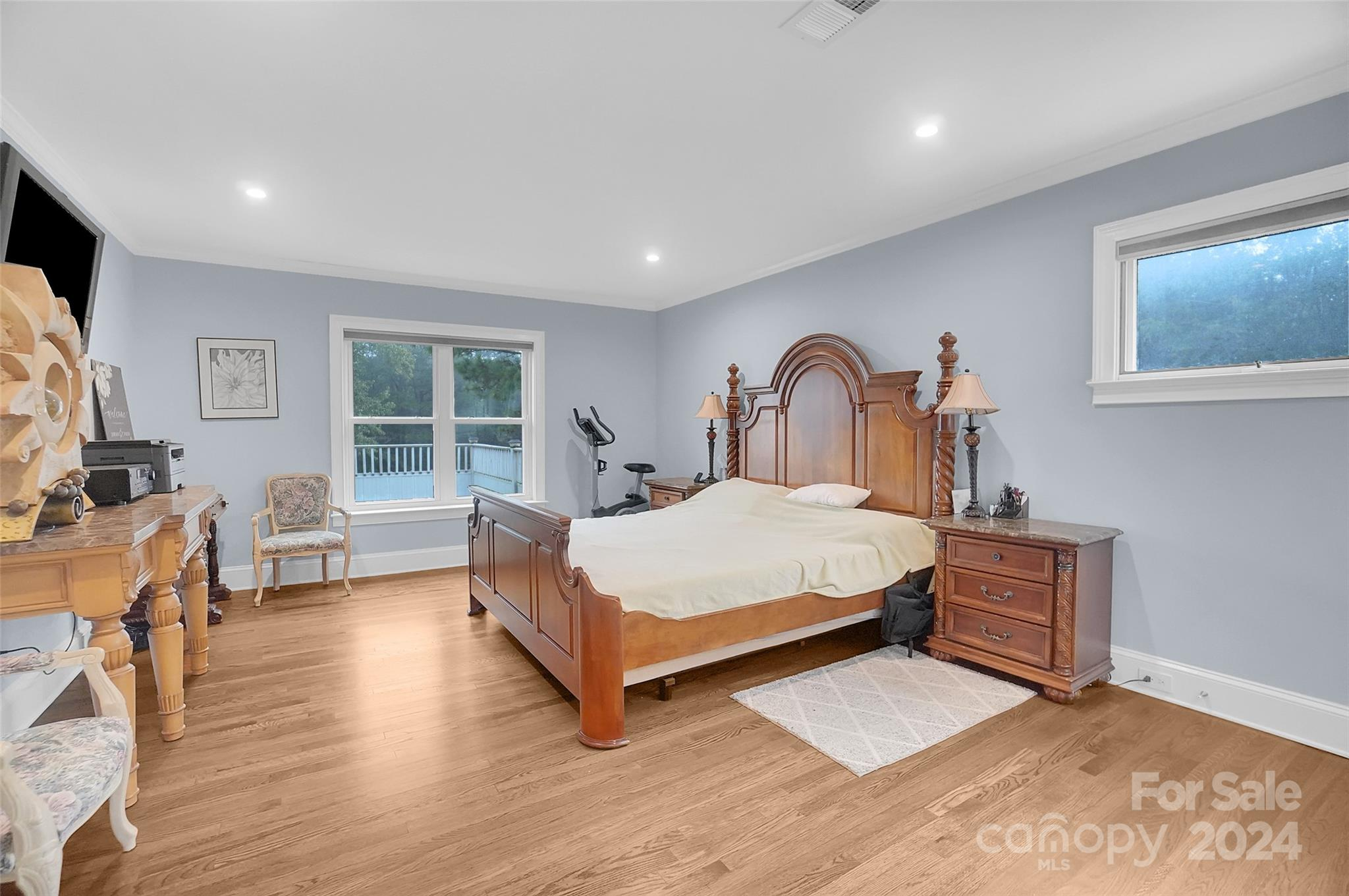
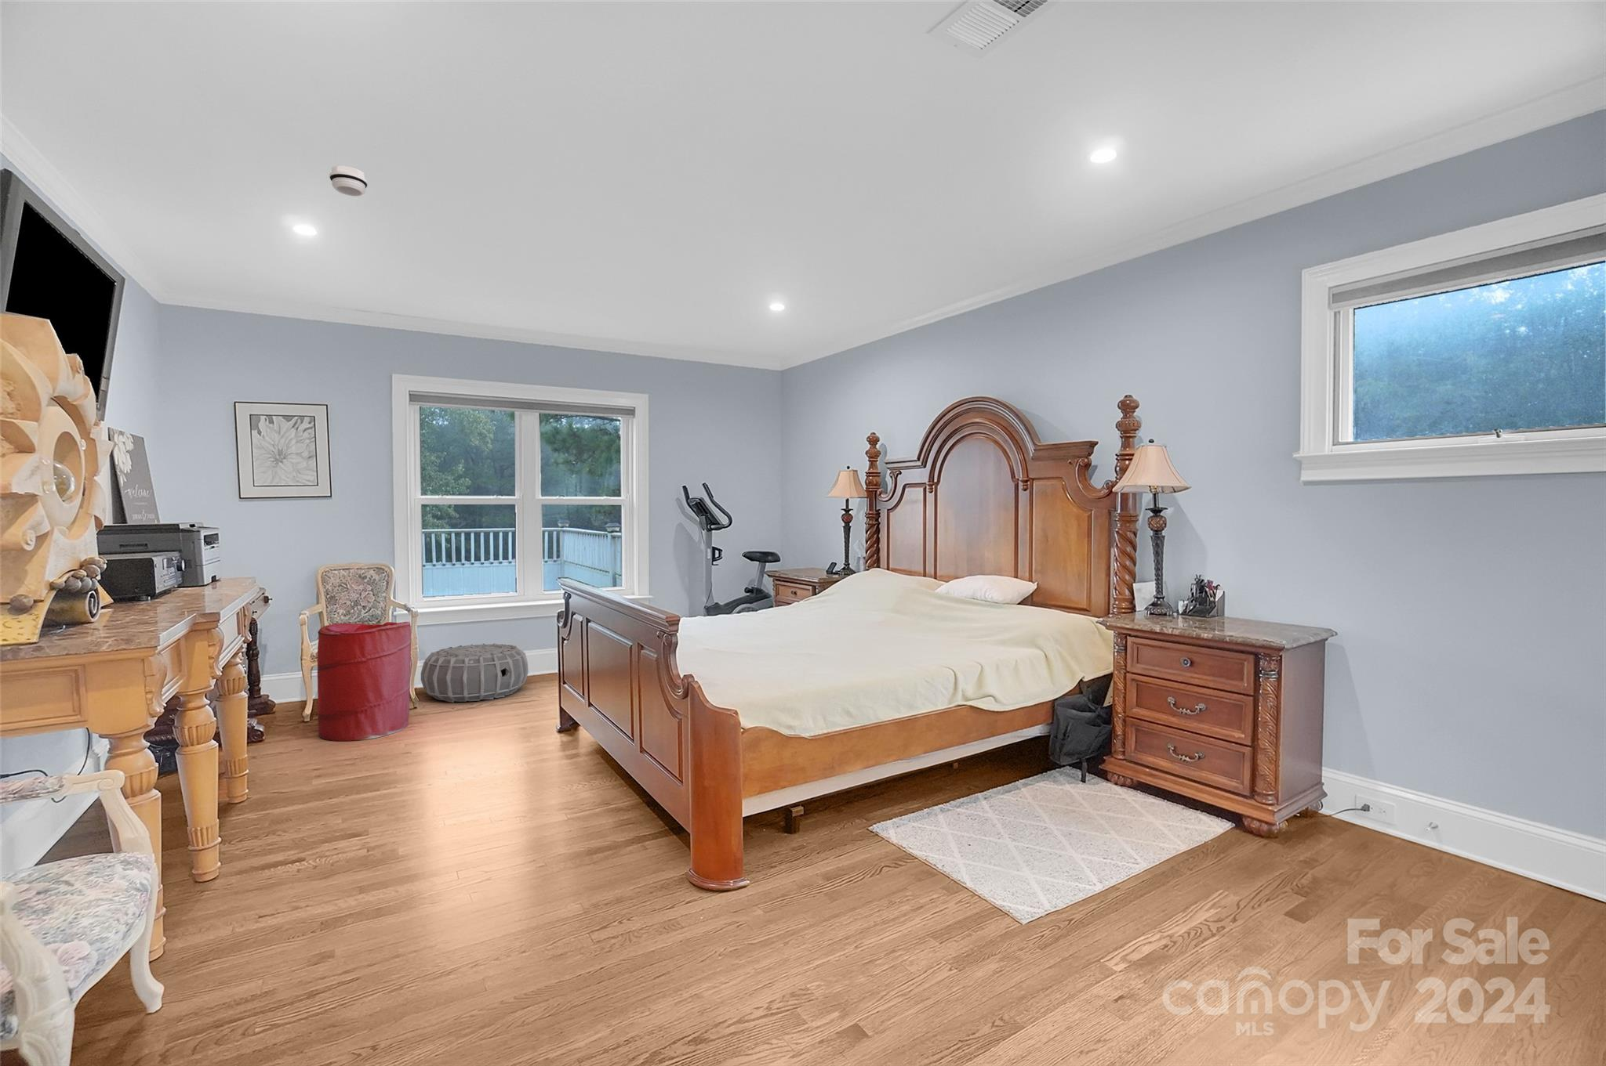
+ air purifier (476, 671)
+ smoke detector (348, 181)
+ laundry hamper (365, 675)
